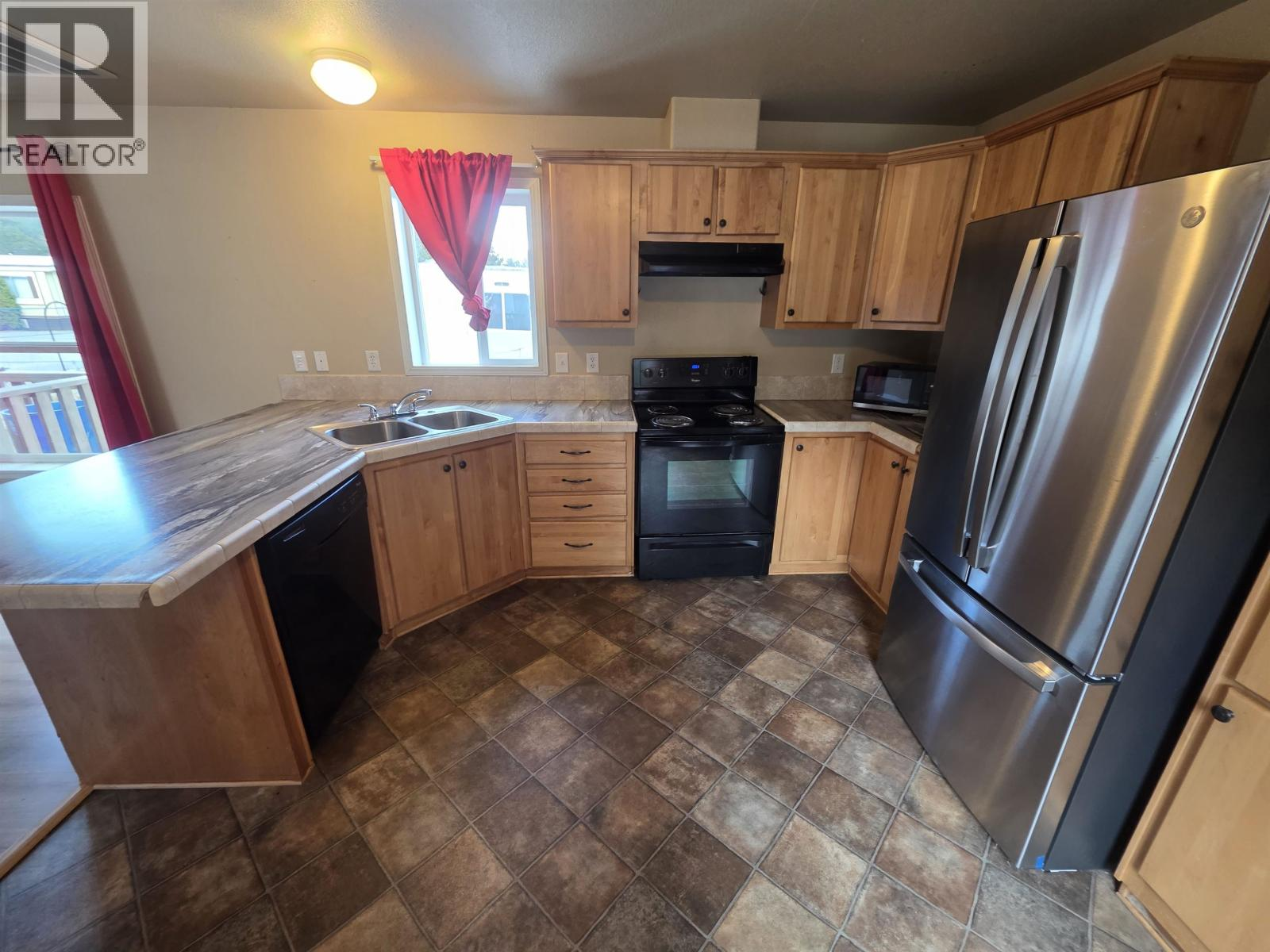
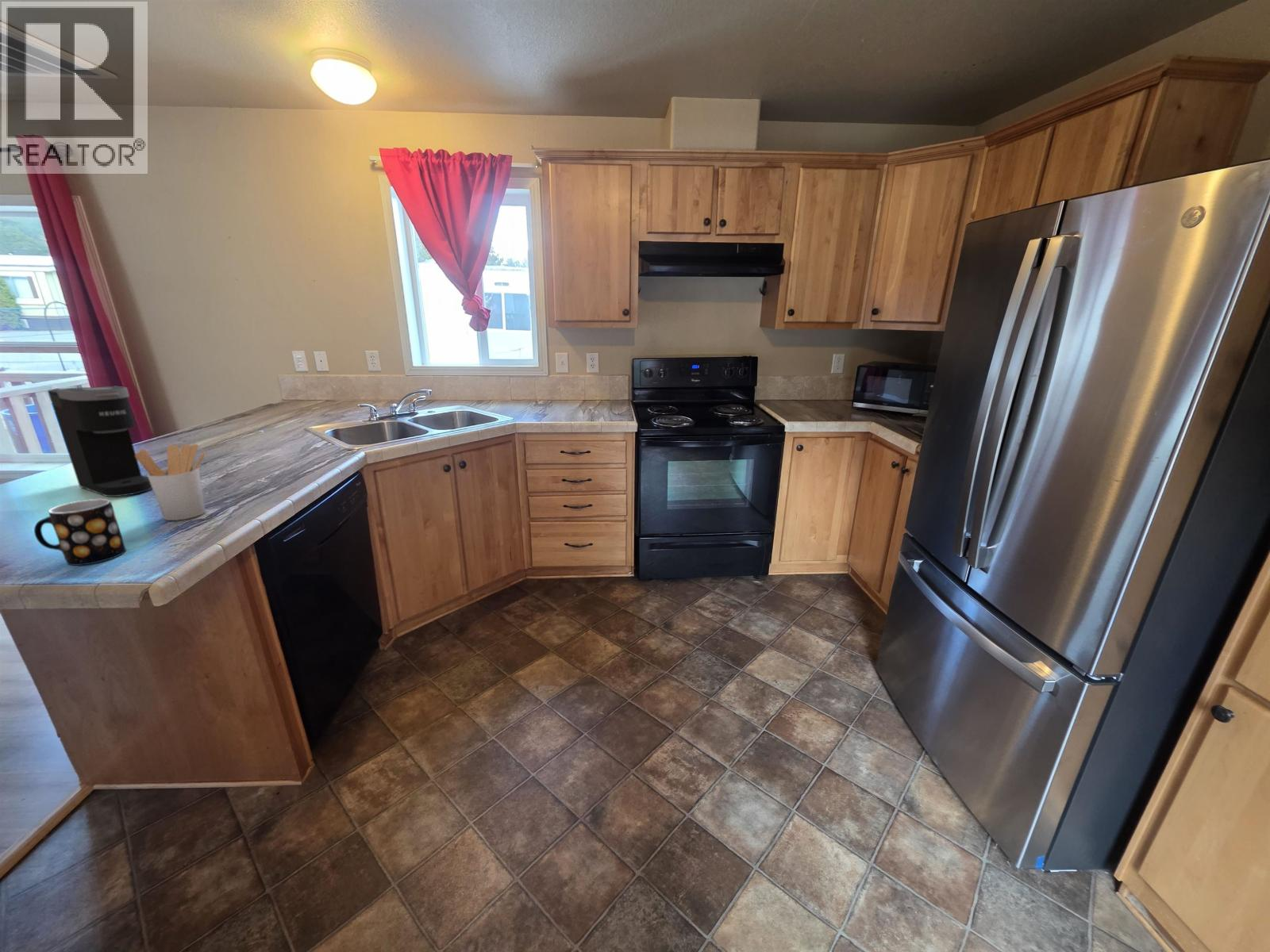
+ coffee maker (102, 439)
+ utensil holder (180, 479)
+ mug (78, 533)
